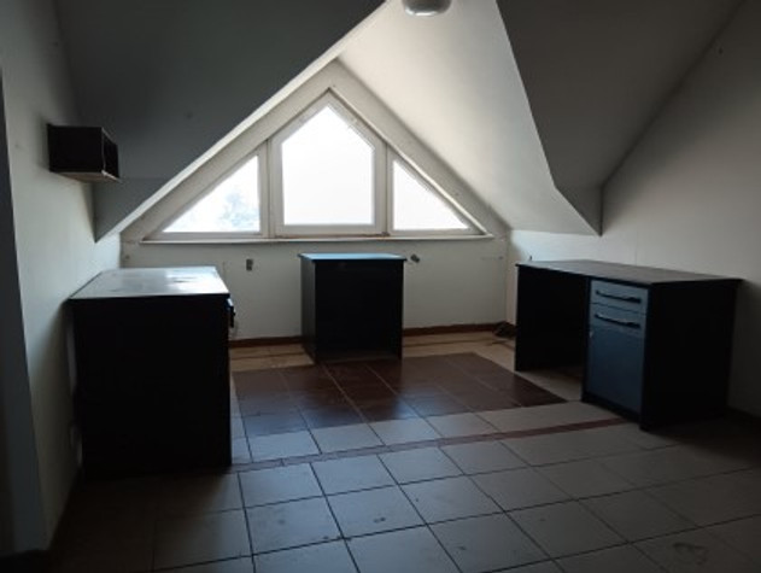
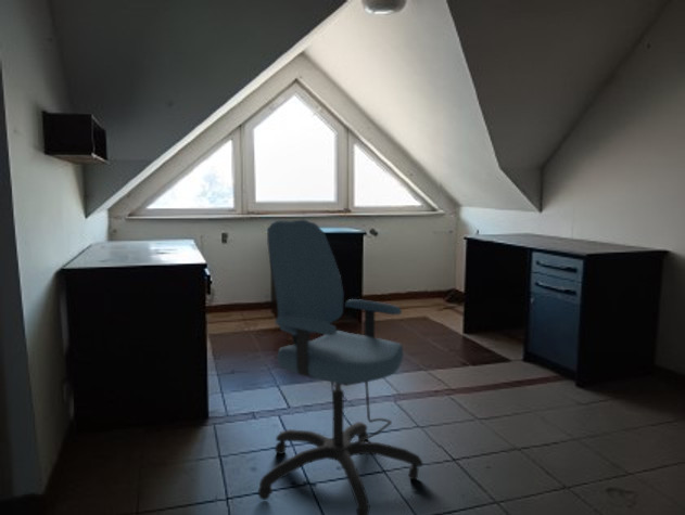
+ office chair (332, 349)
